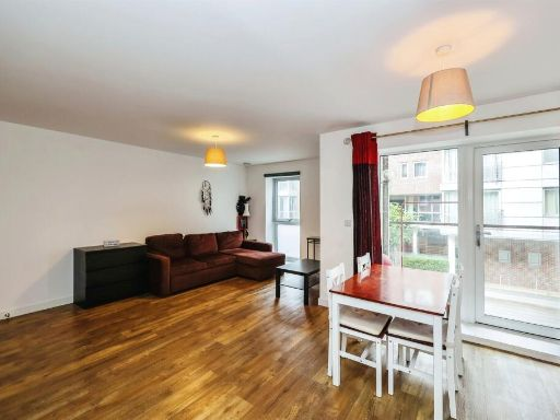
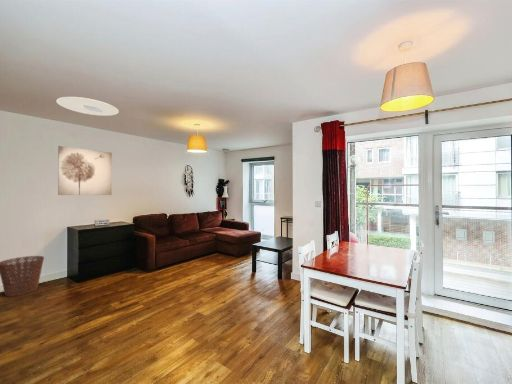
+ wall art (86, 172)
+ ceiling light (89, 104)
+ basket (21, 276)
